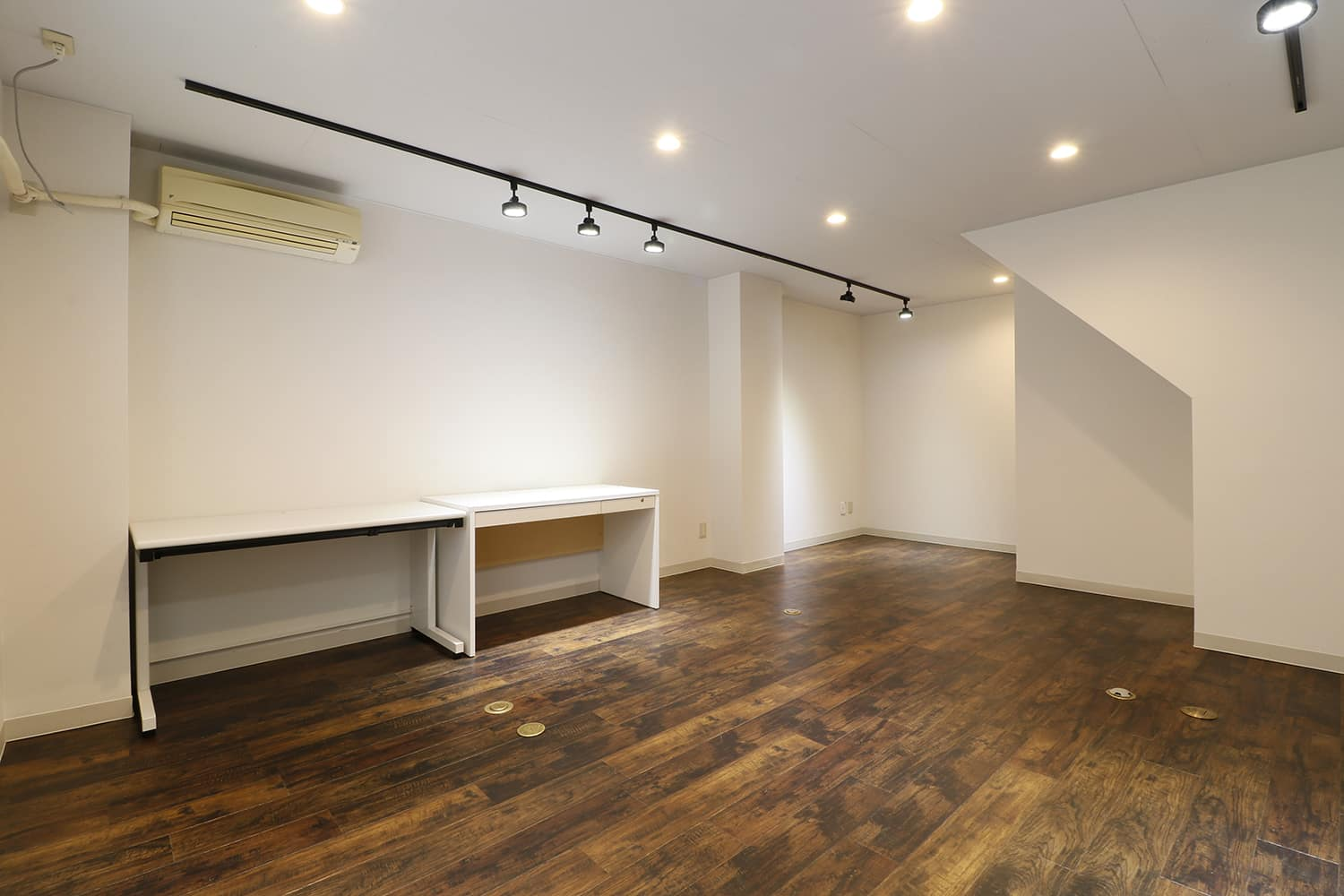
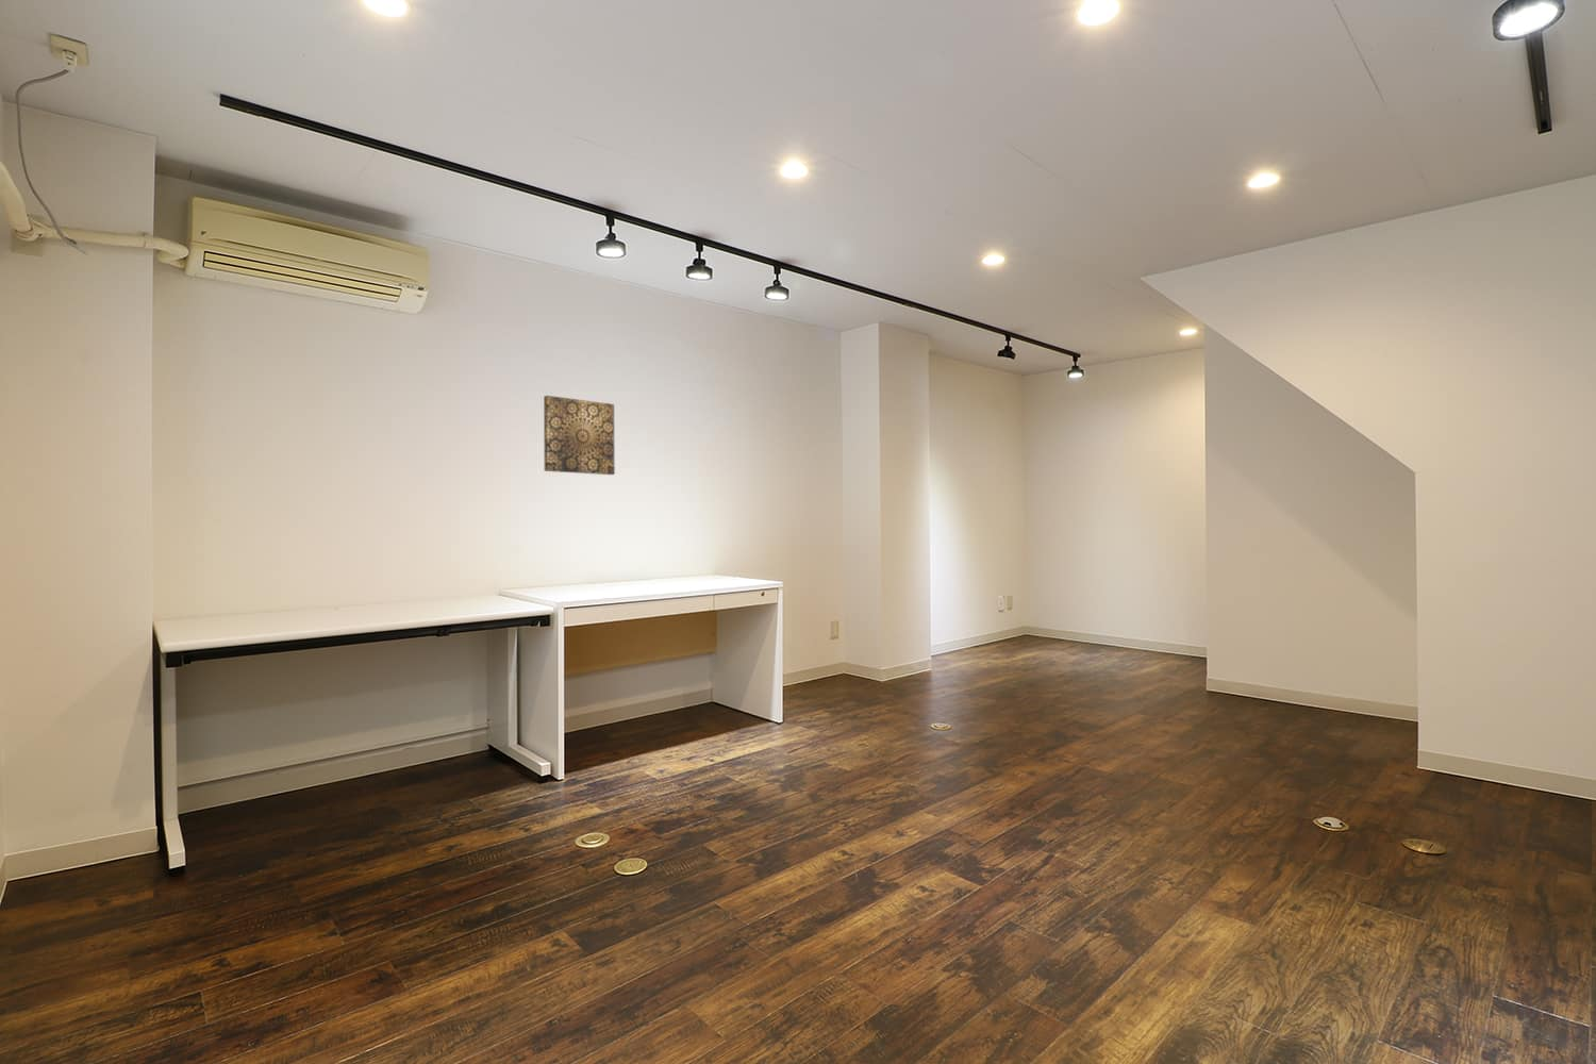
+ wall art (580, 436)
